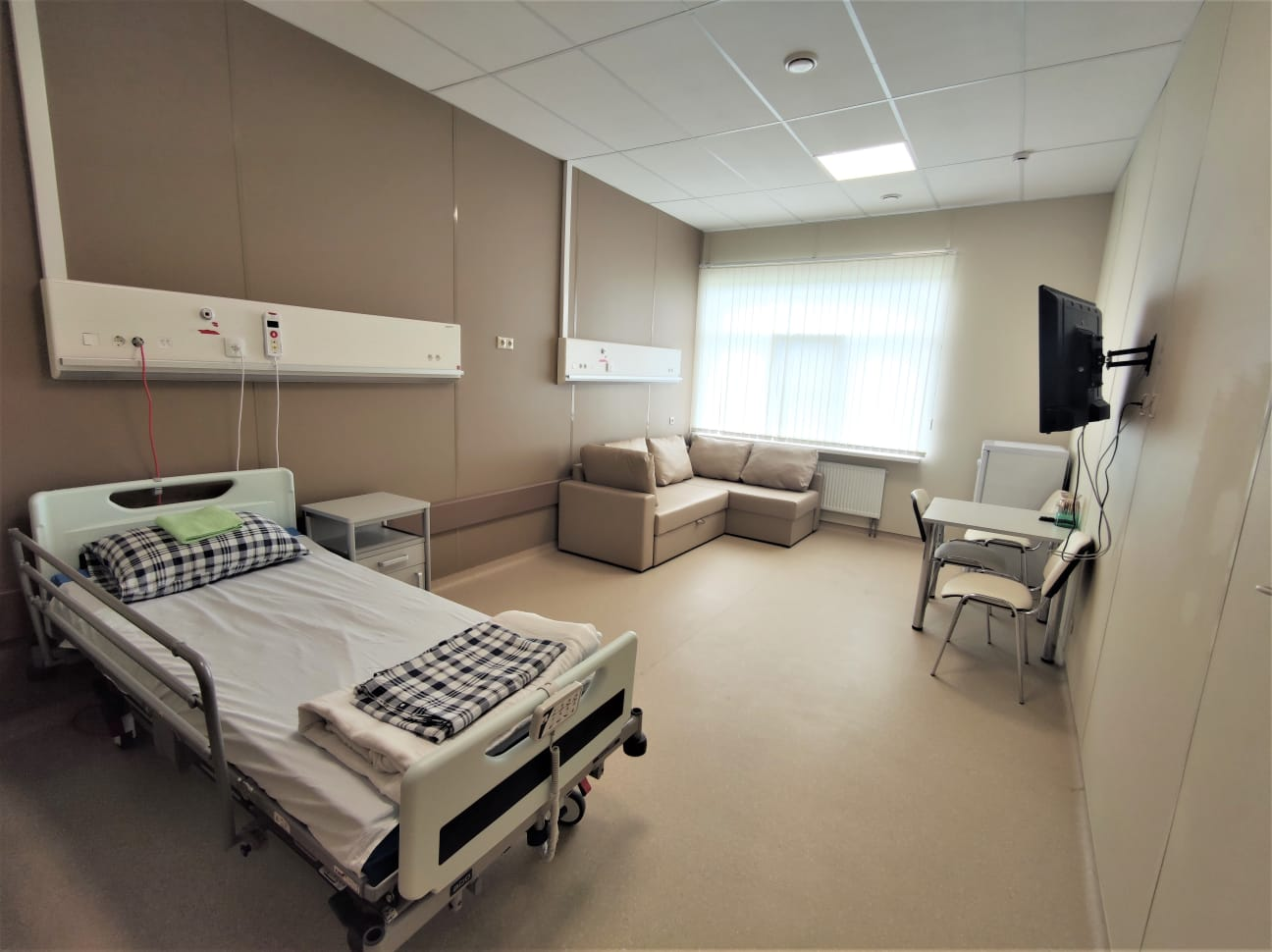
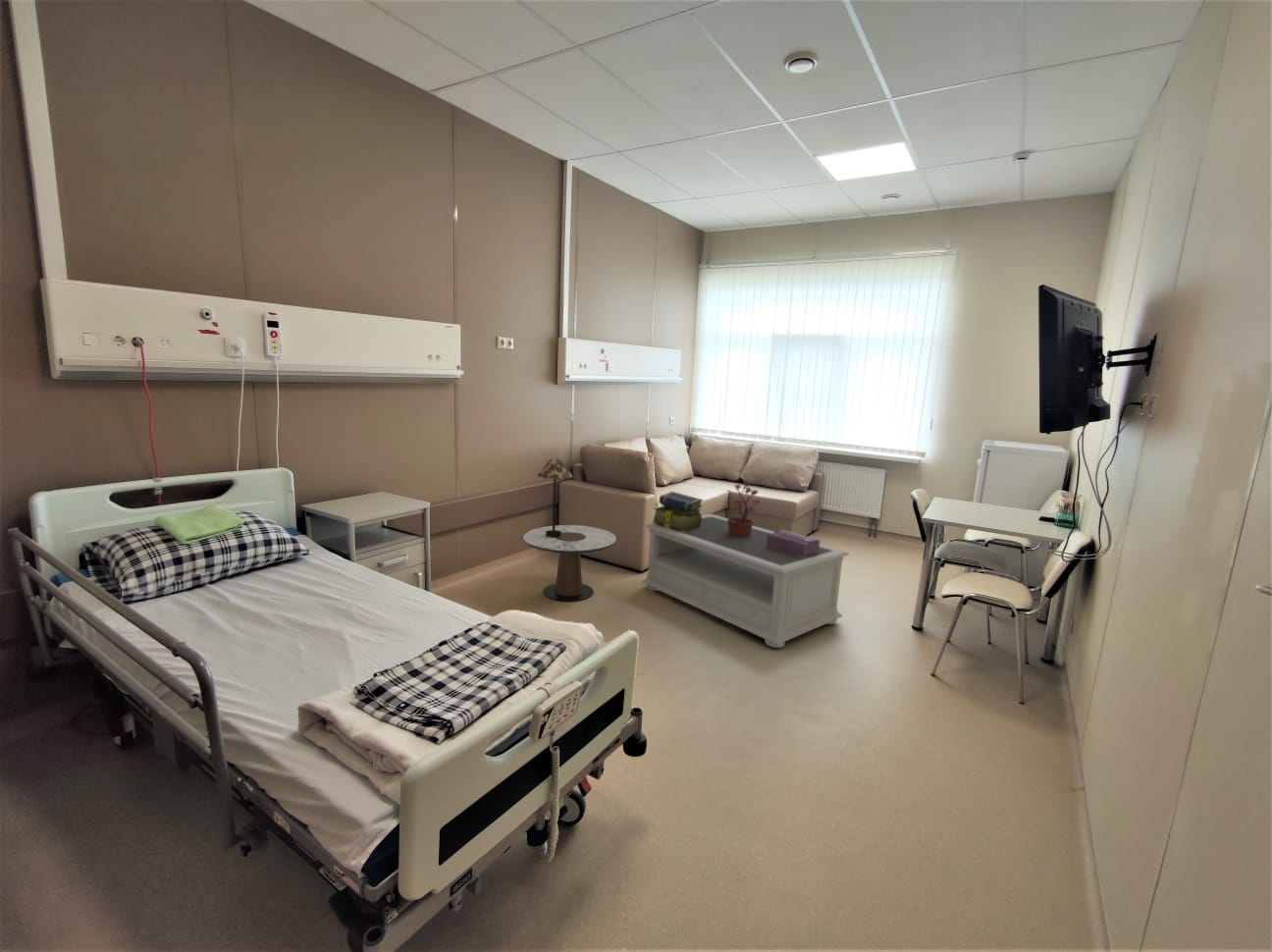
+ side table (569, 563)
+ coffee table (738, 570)
+ potted plant (739, 506)
+ stack of books (679, 510)
+ tissue box (792, 543)
+ table lamp (554, 498)
